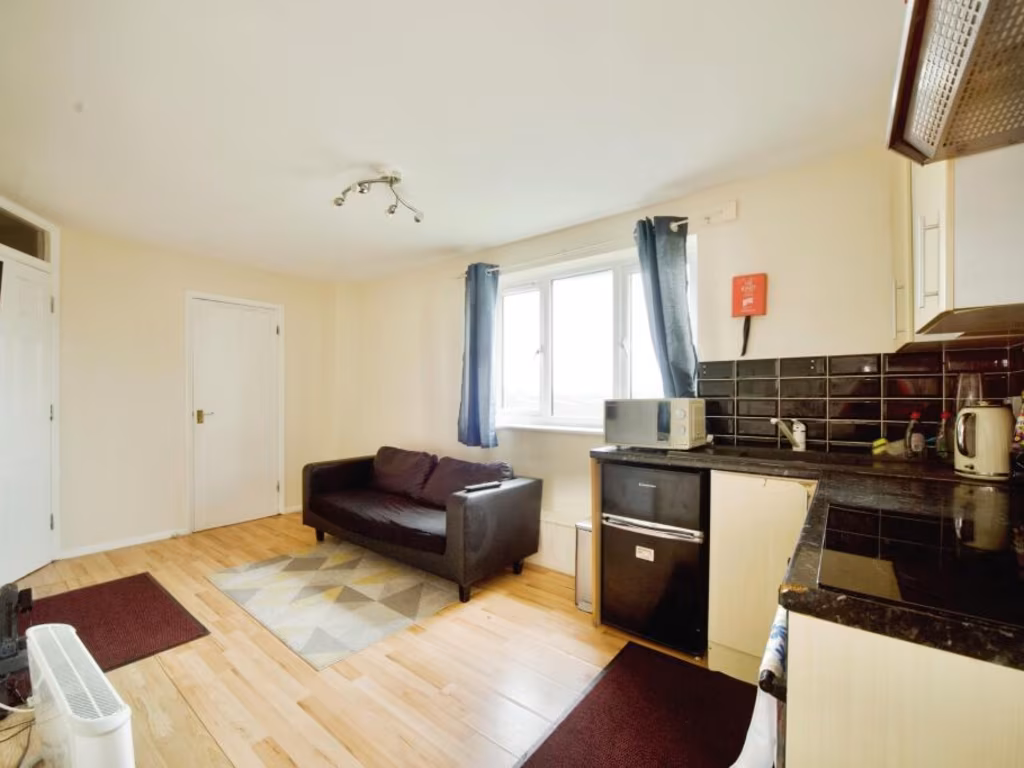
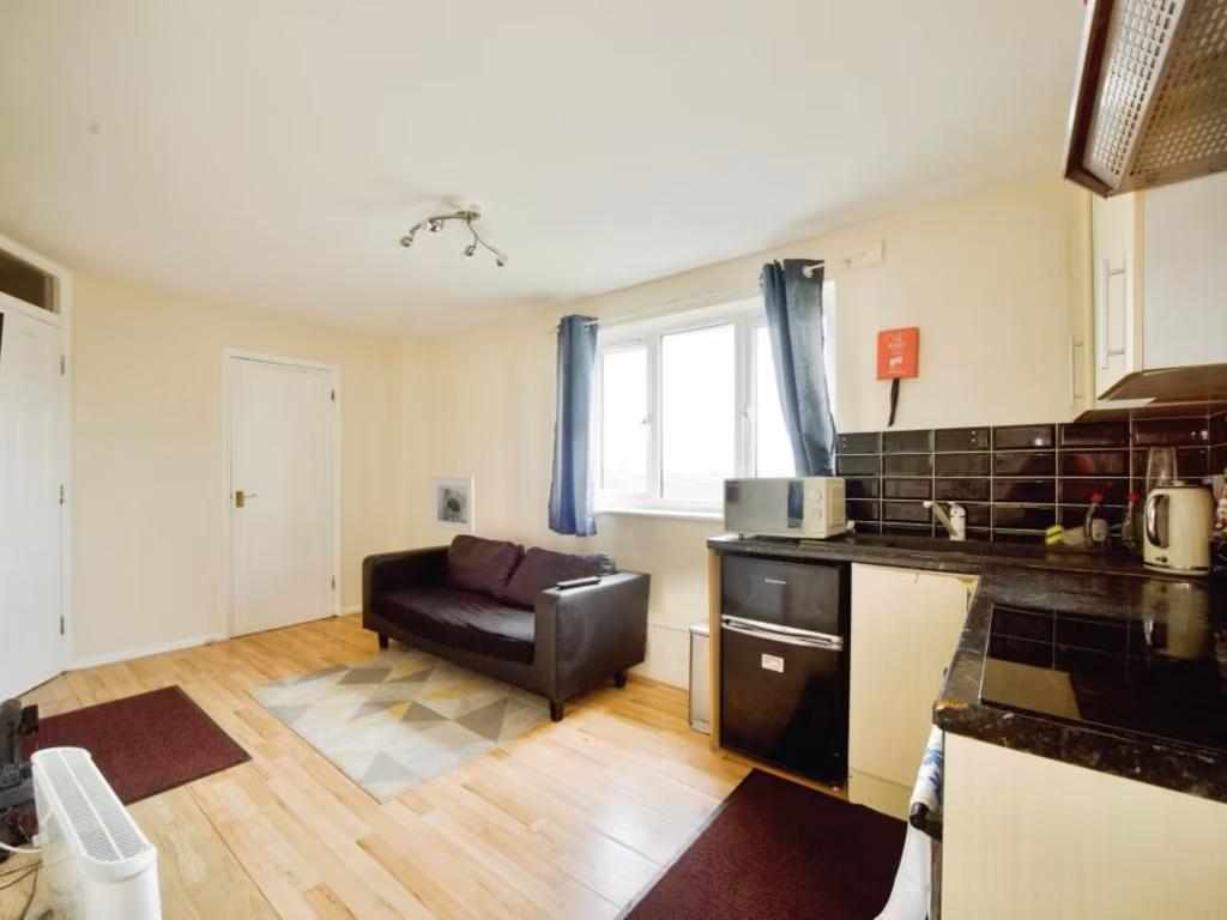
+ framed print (452, 503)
